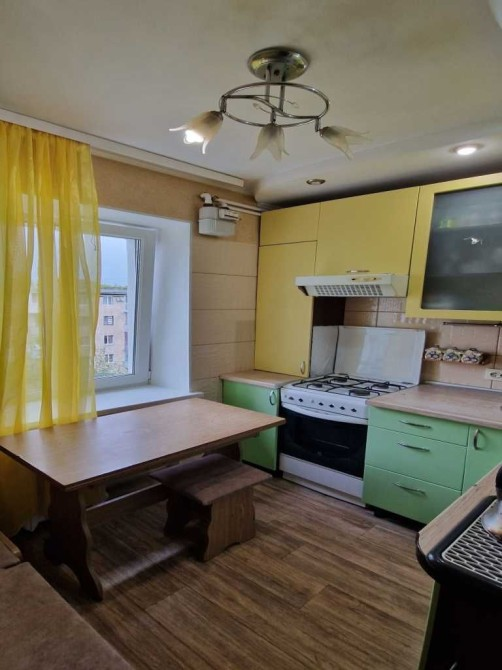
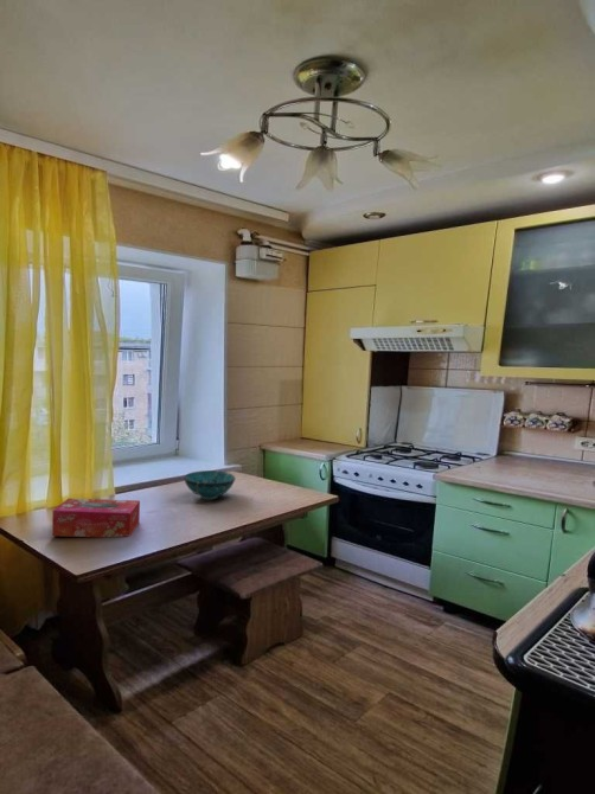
+ tissue box (97, 517)
+ decorative bowl (209, 486)
